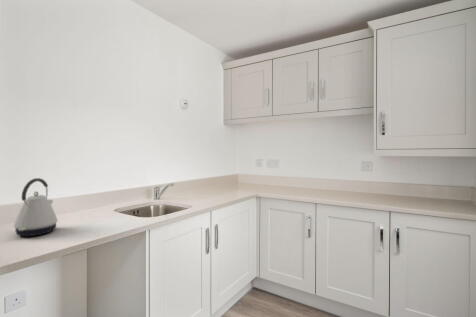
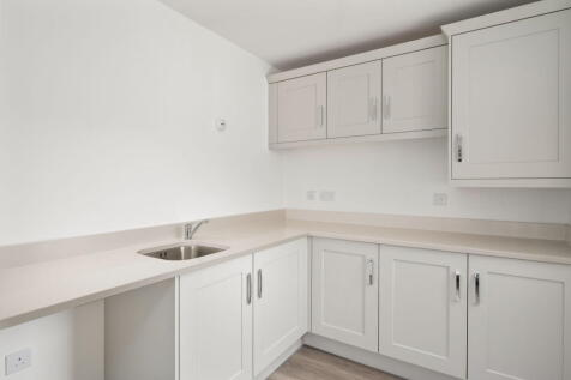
- kettle (37, 205)
